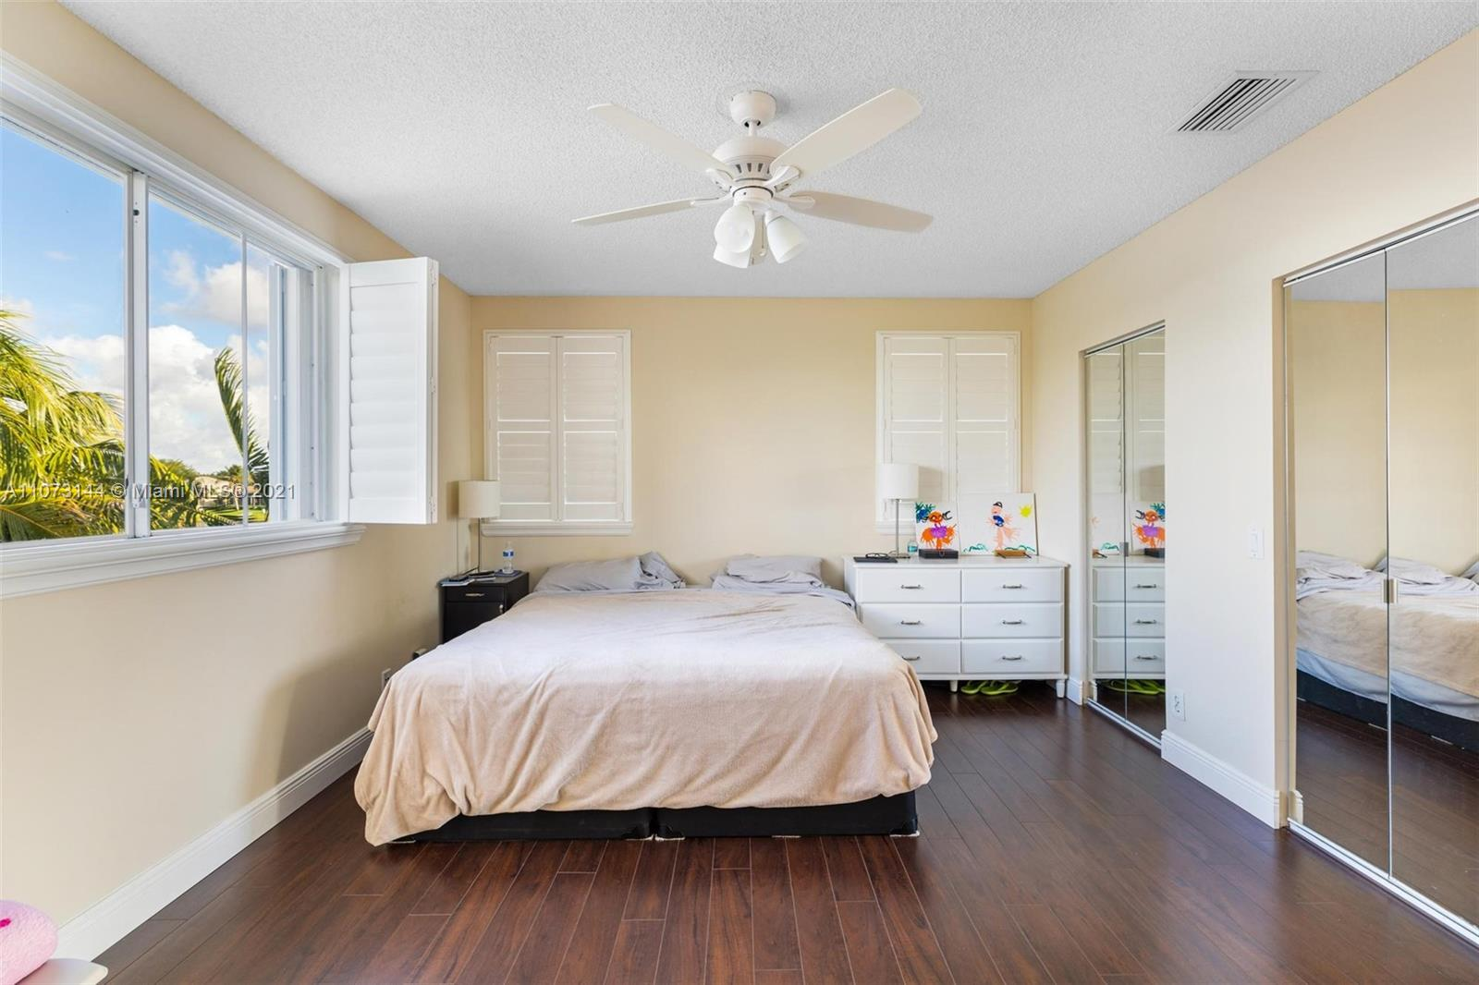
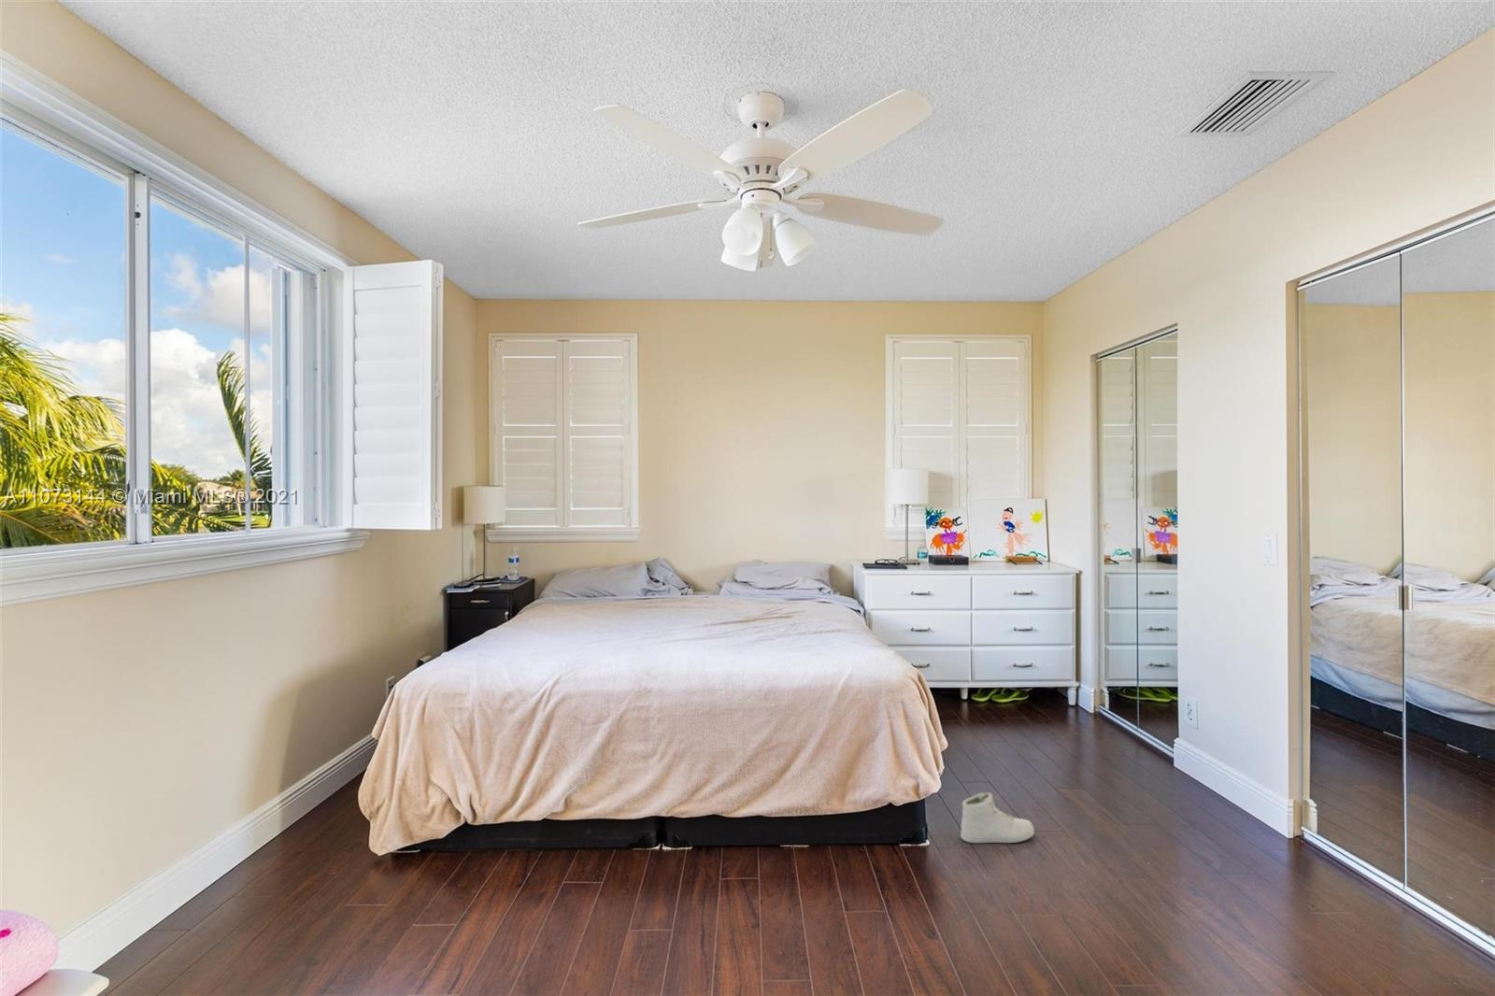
+ sneaker (998, 816)
